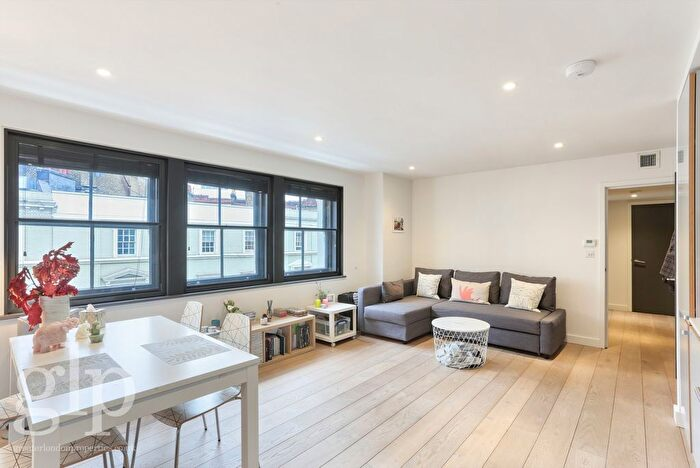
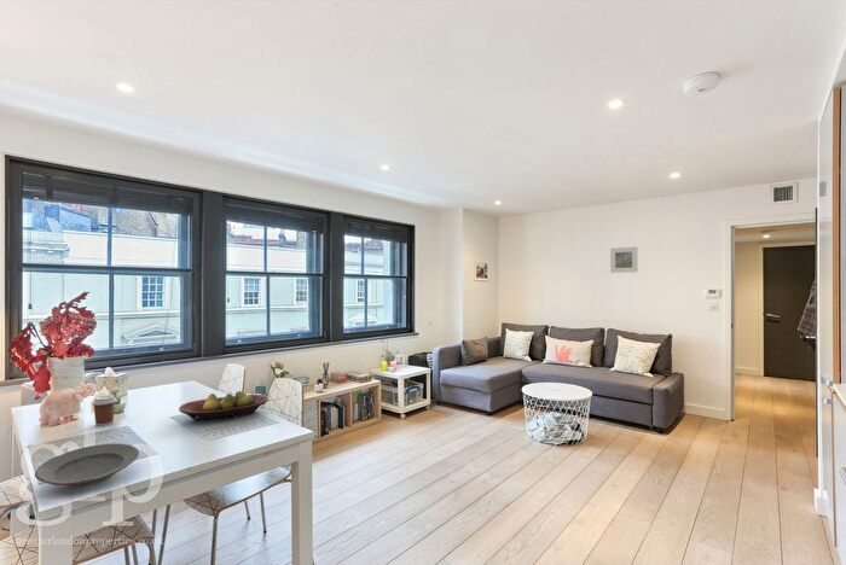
+ fruit bowl (225, 403)
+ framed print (624, 260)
+ coffee cup (104, 409)
+ plate (89, 467)
